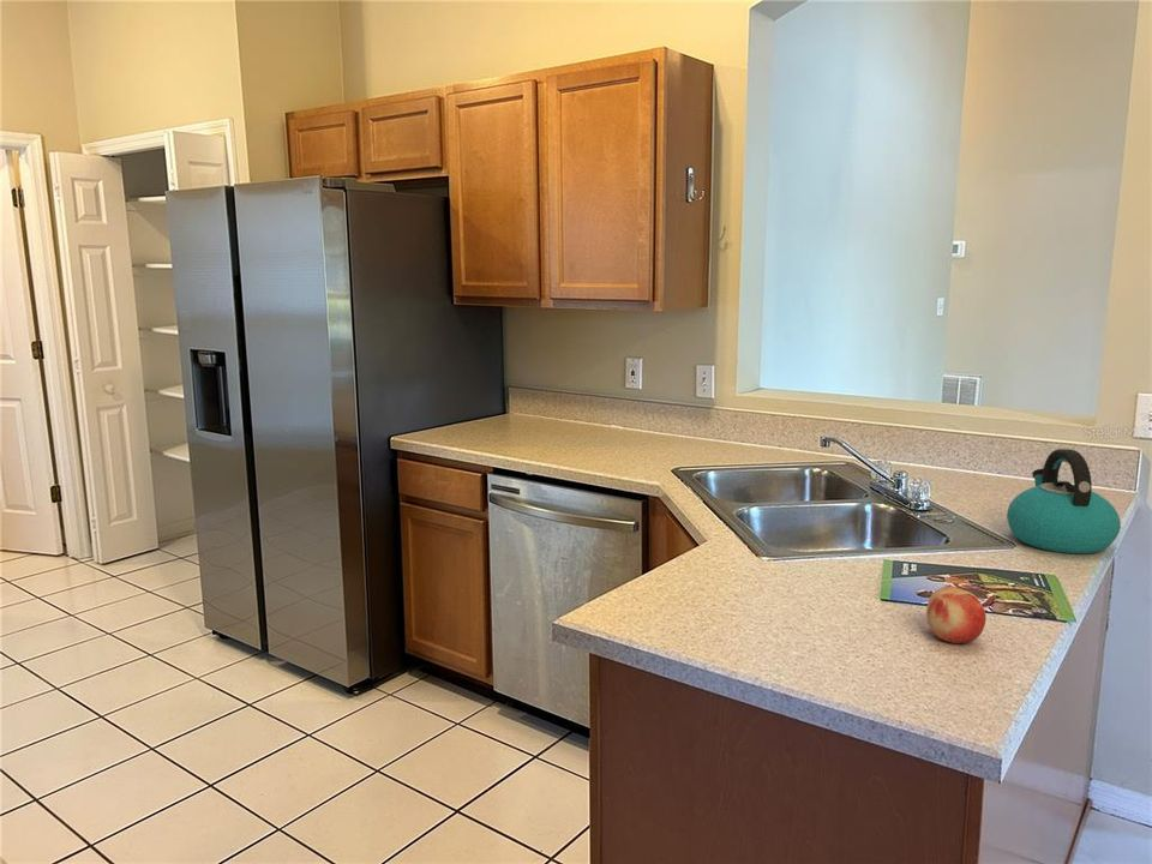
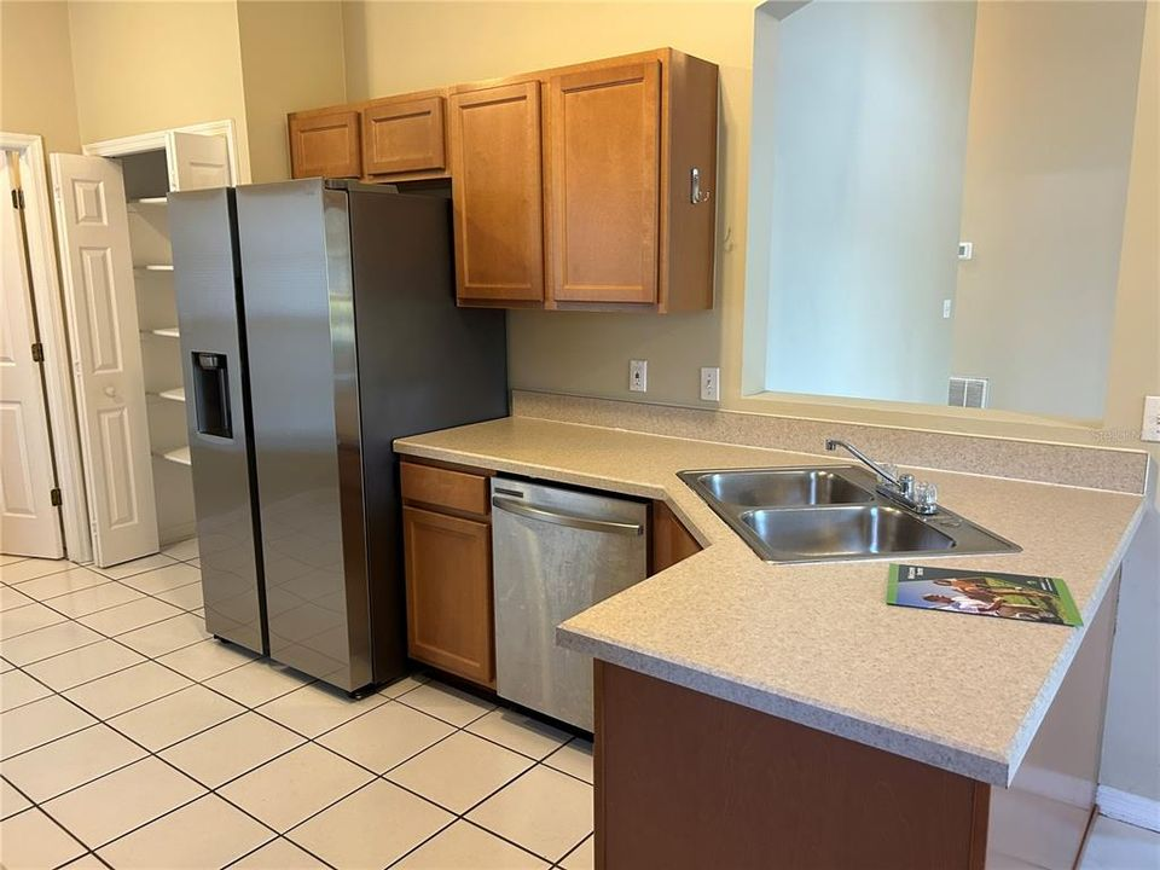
- fruit (955, 614)
- kettle (1061, 494)
